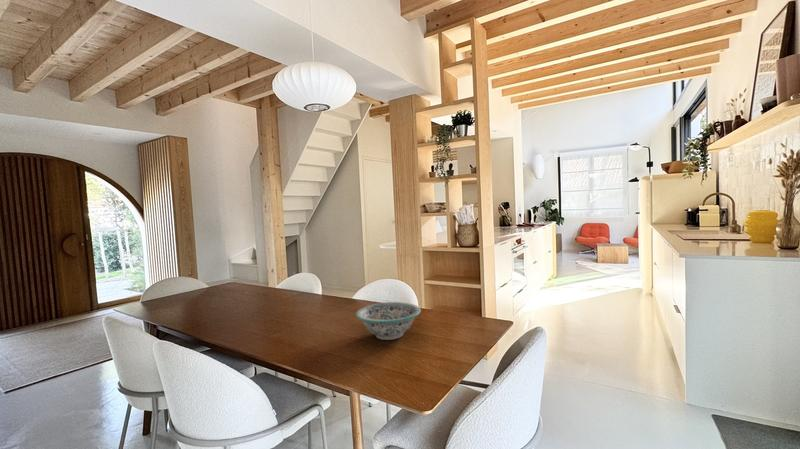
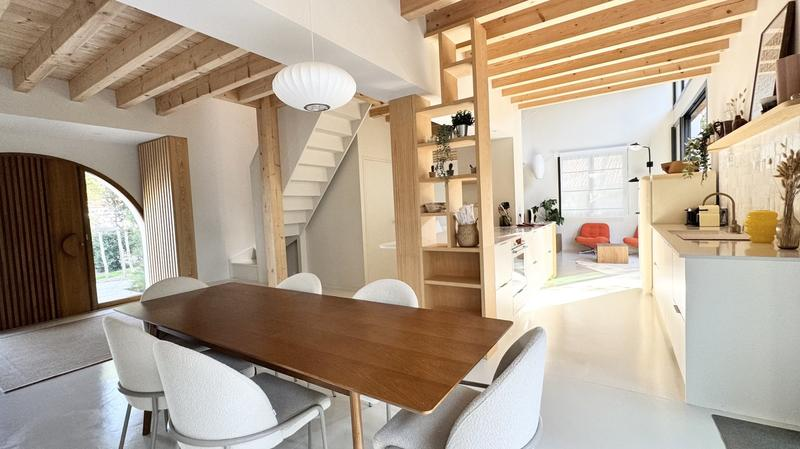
- decorative bowl (388, 322)
